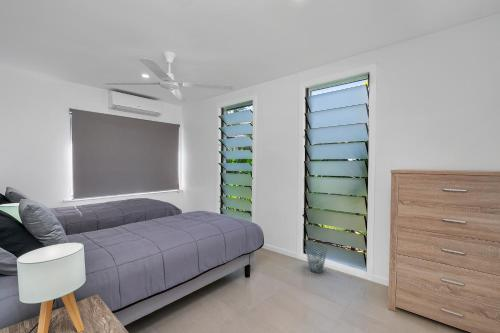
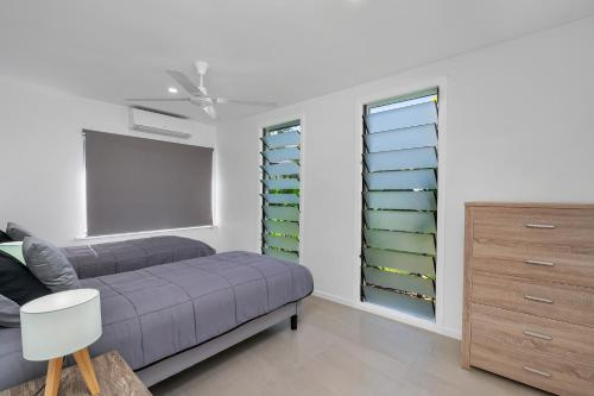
- waste basket (316, 259)
